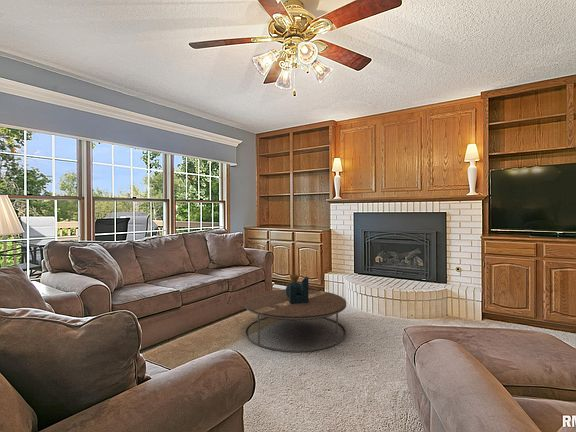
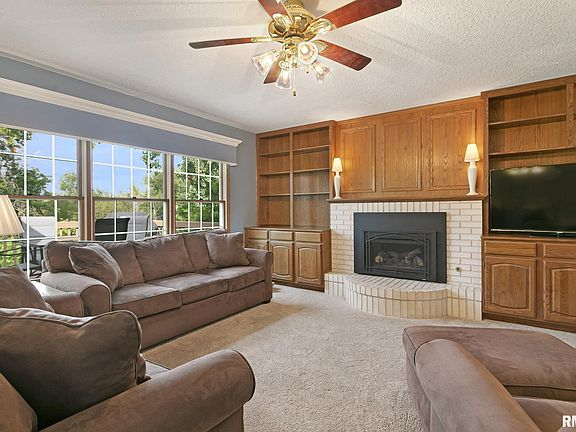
- coffee table (295, 303)
